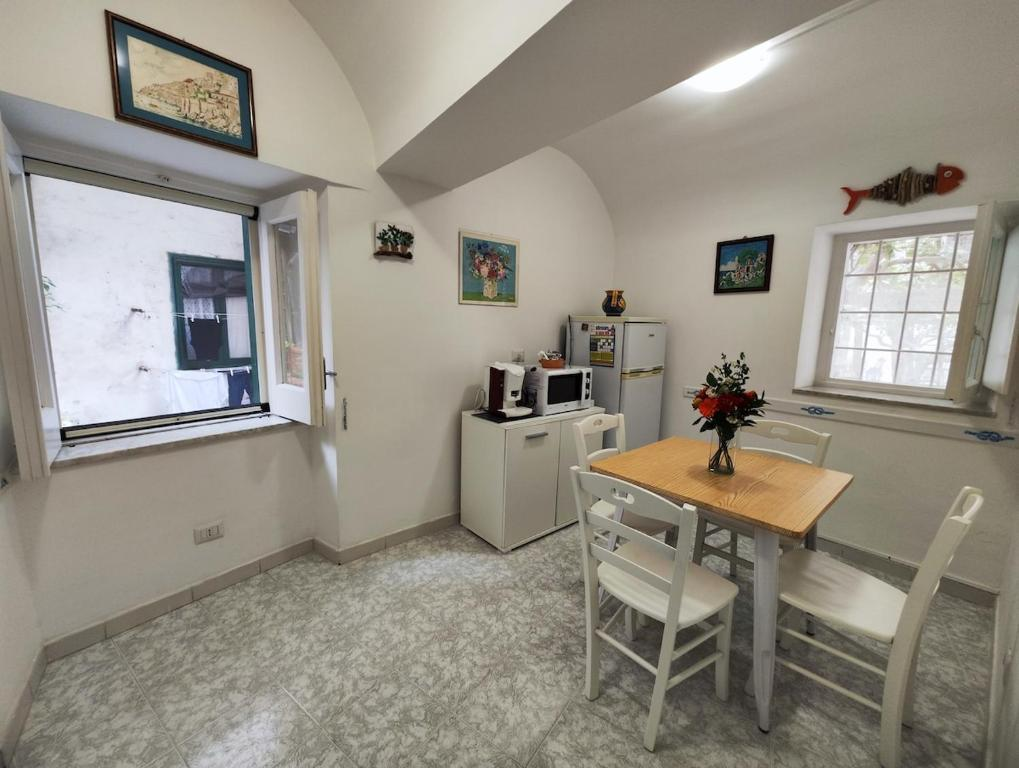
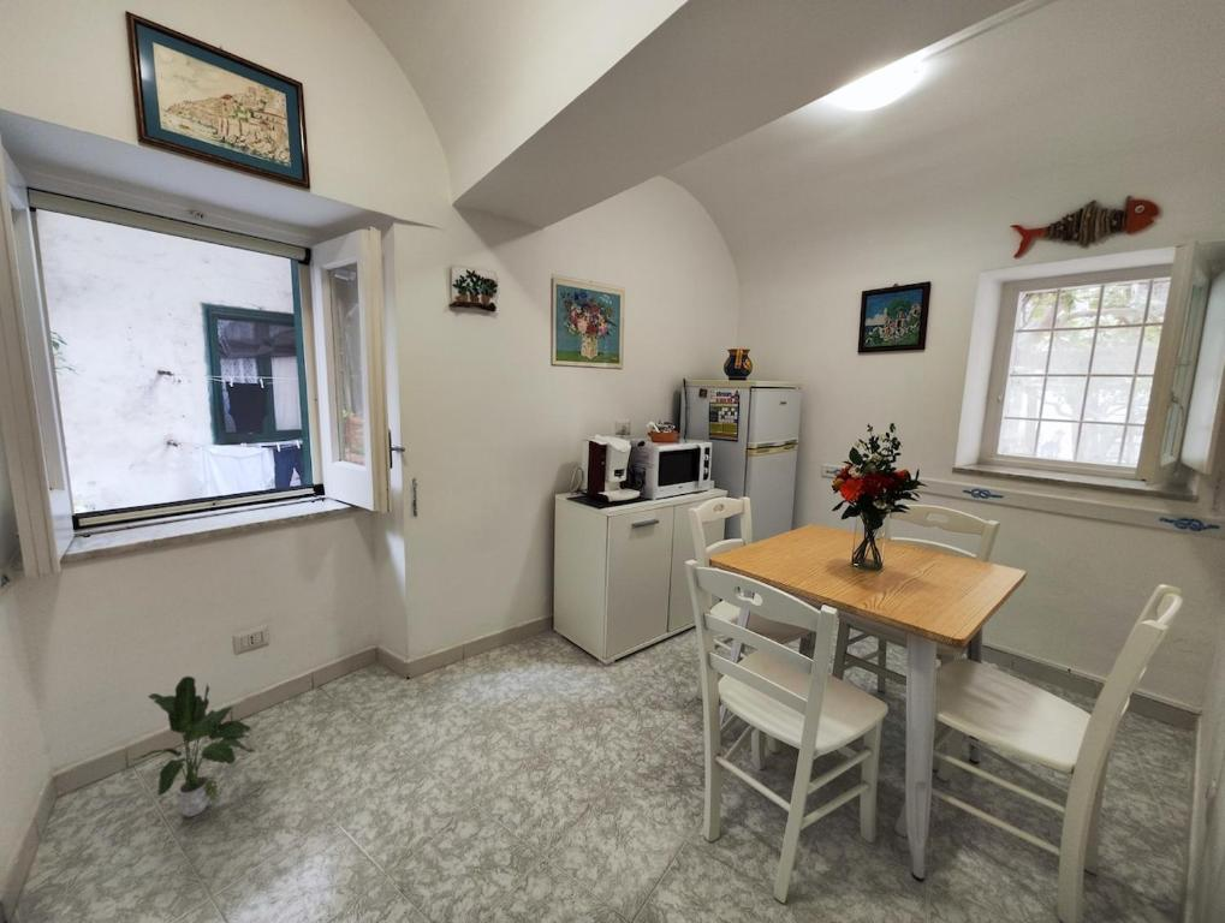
+ potted plant (196, 749)
